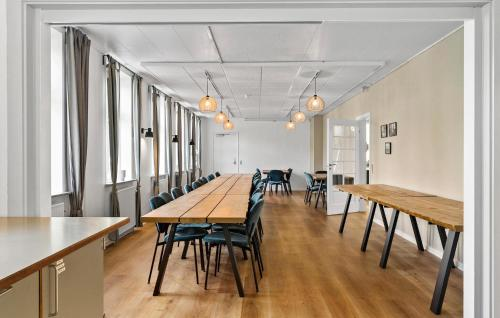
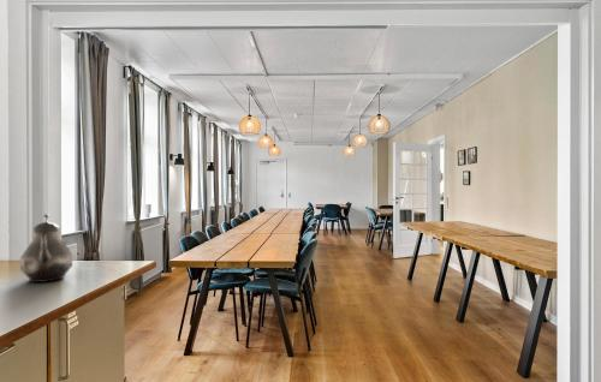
+ teapot (47, 245)
